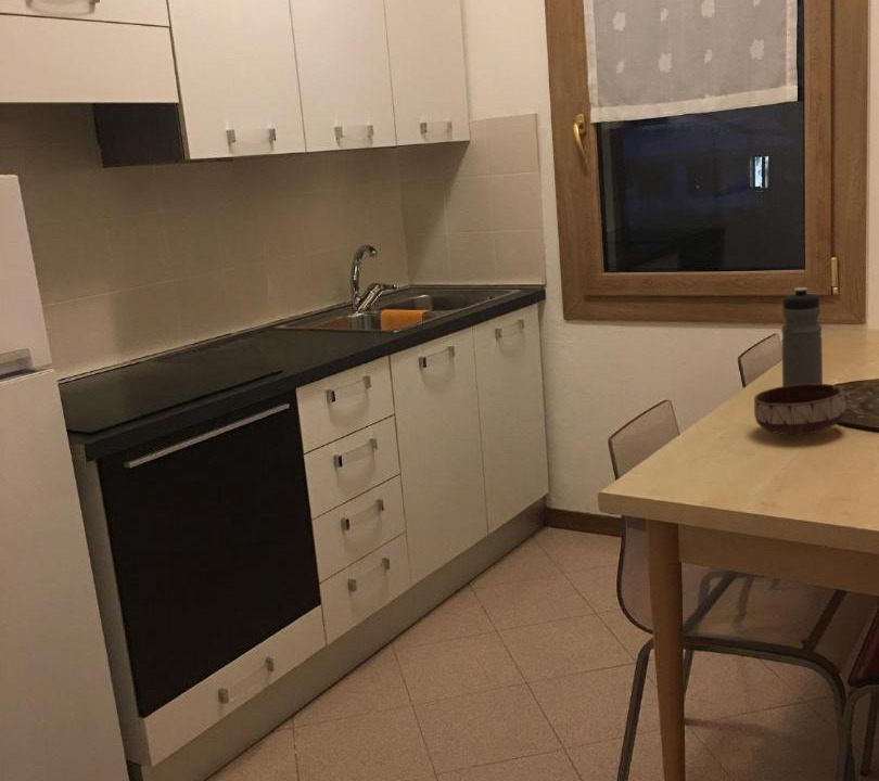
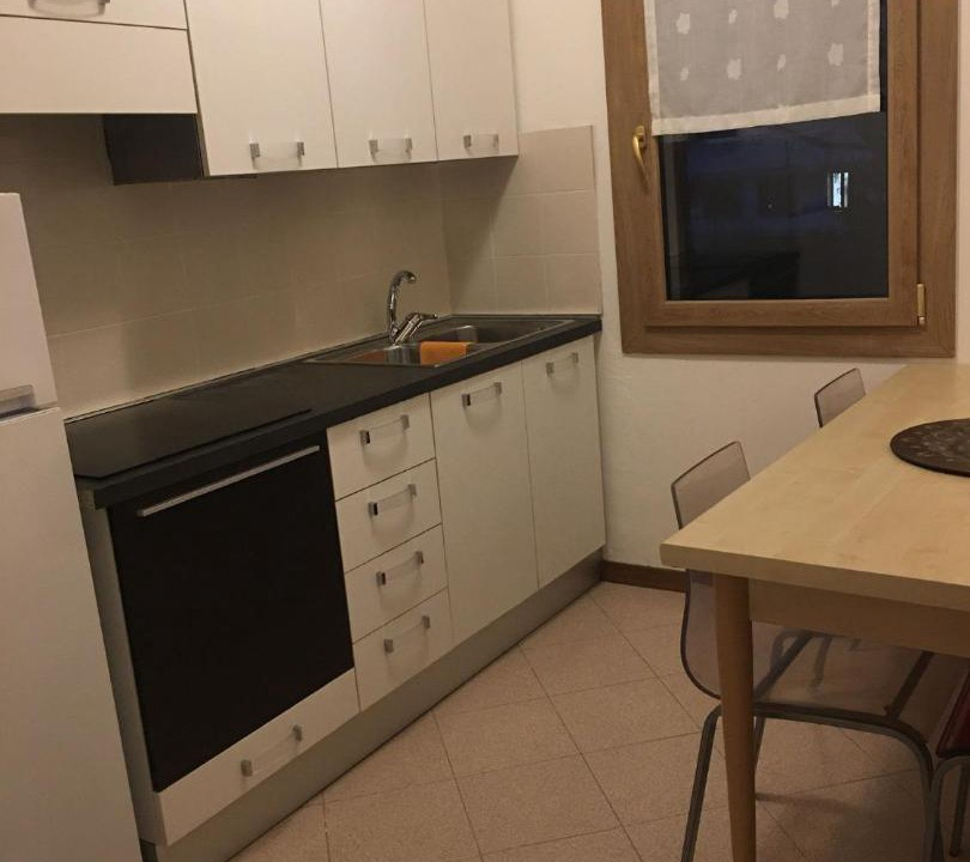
- bowl (799, 410)
- water bottle (801, 341)
